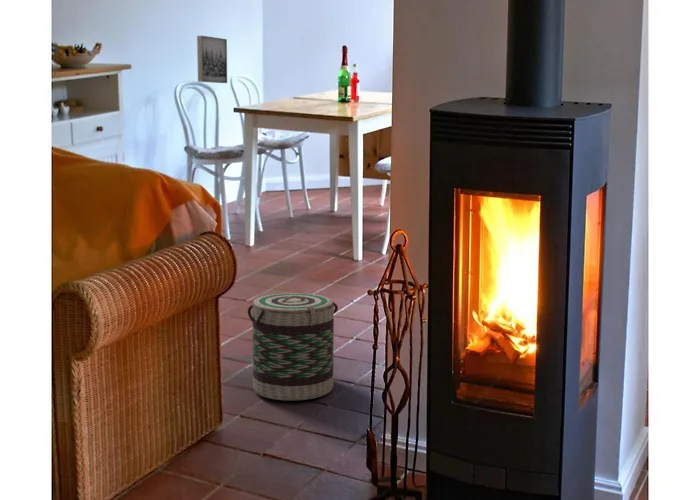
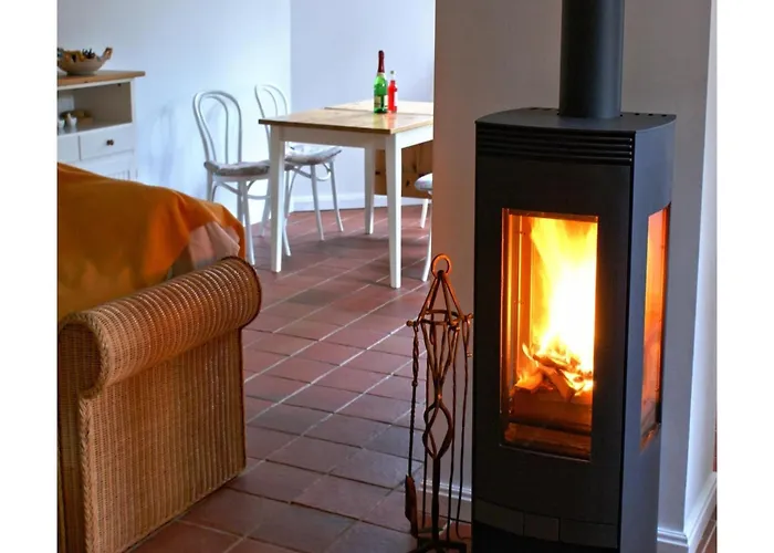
- basket (294, 343)
- wall art (212, 60)
